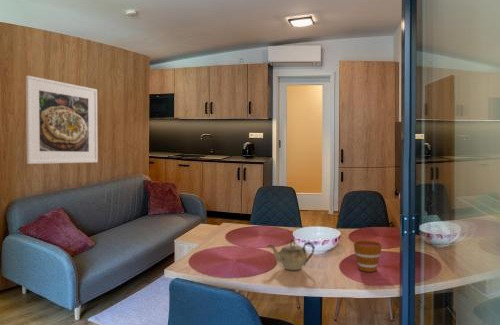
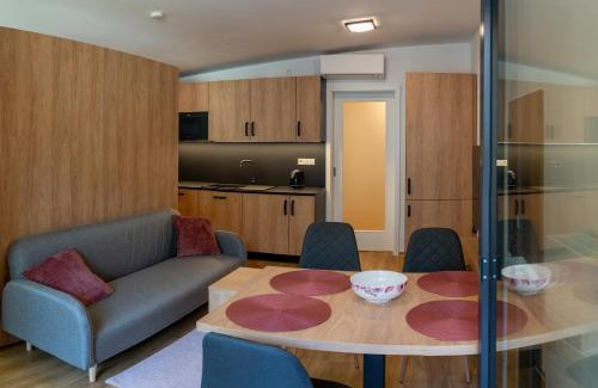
- teapot (290, 253)
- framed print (65, 123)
- cup (368, 255)
